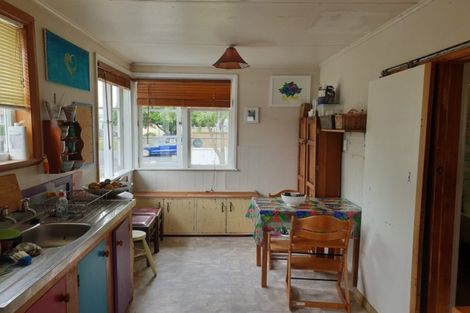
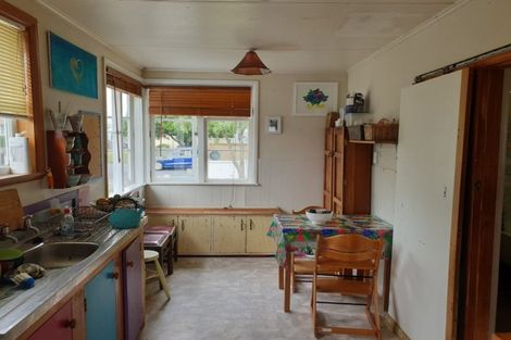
+ kettle (127, 211)
